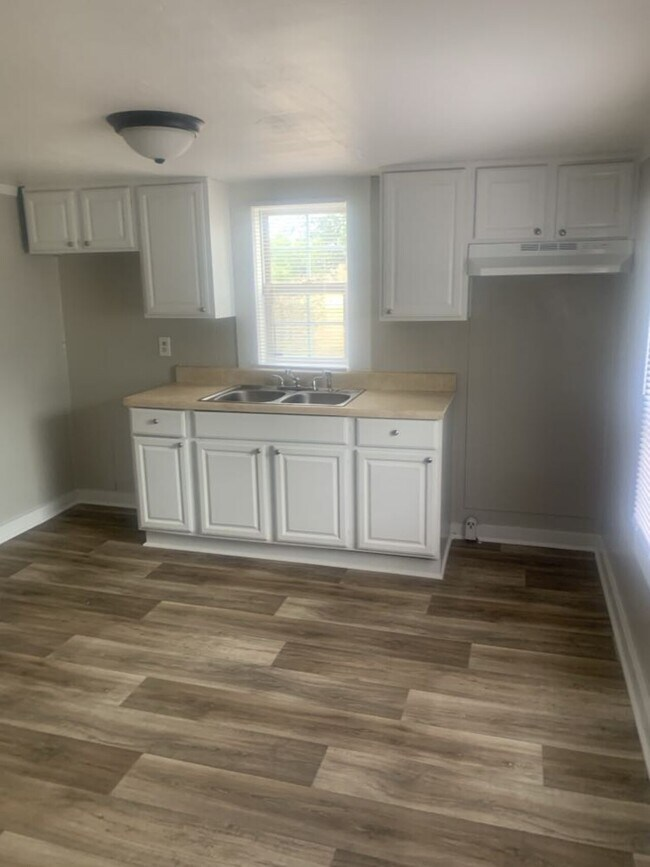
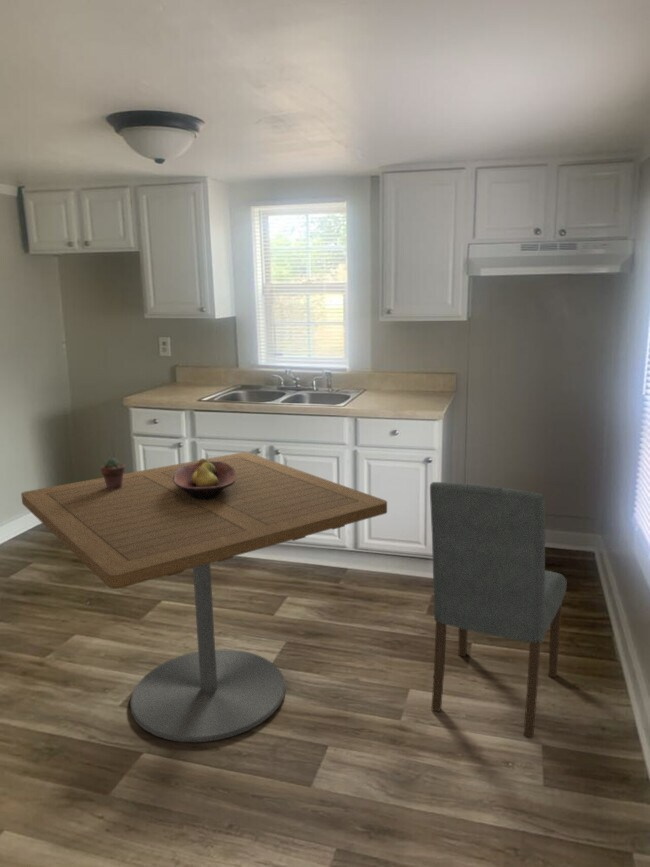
+ fruit bowl (204, 475)
+ dining chair (497, 585)
+ dining table (203, 598)
+ potted succulent (113, 471)
